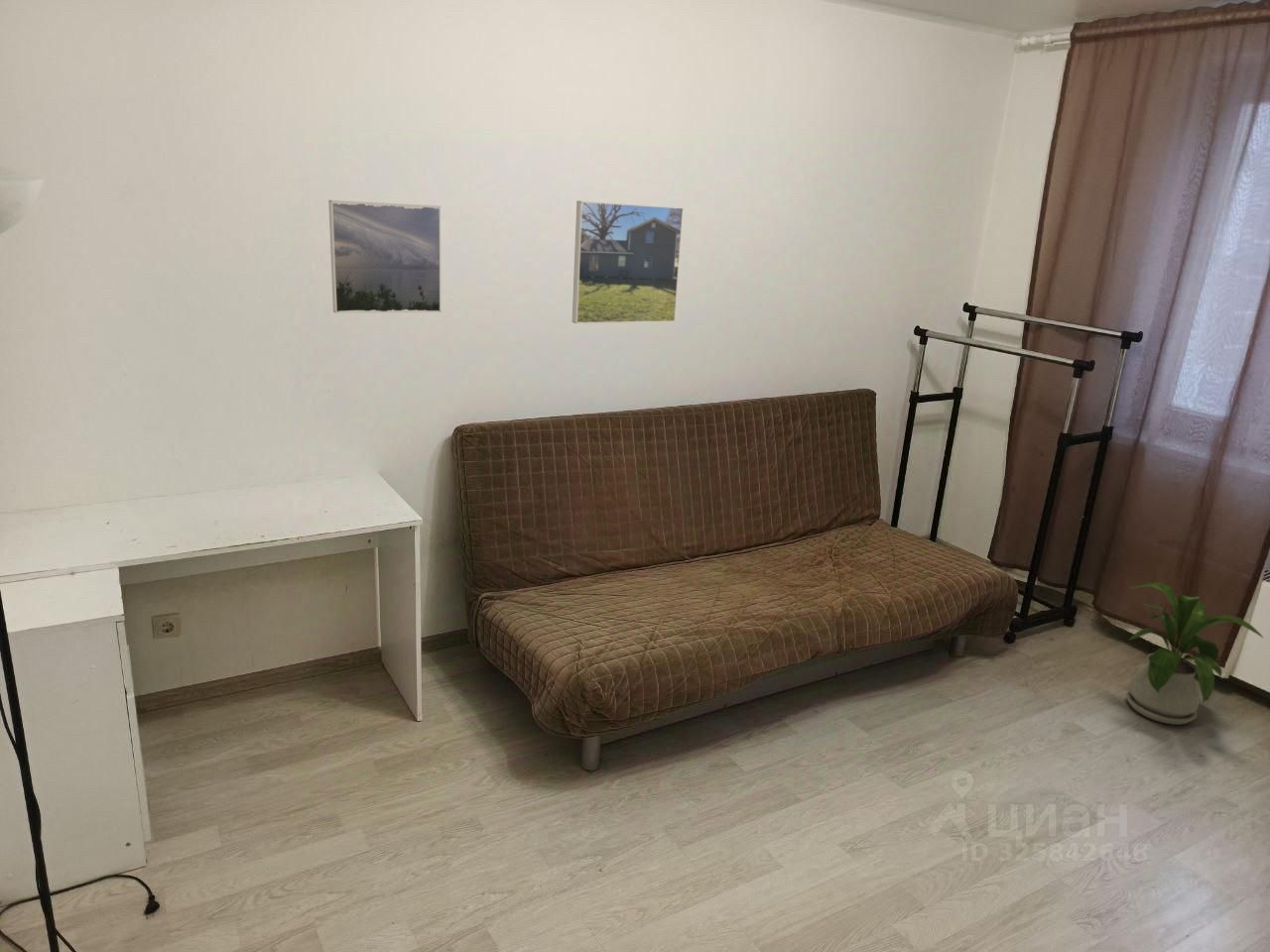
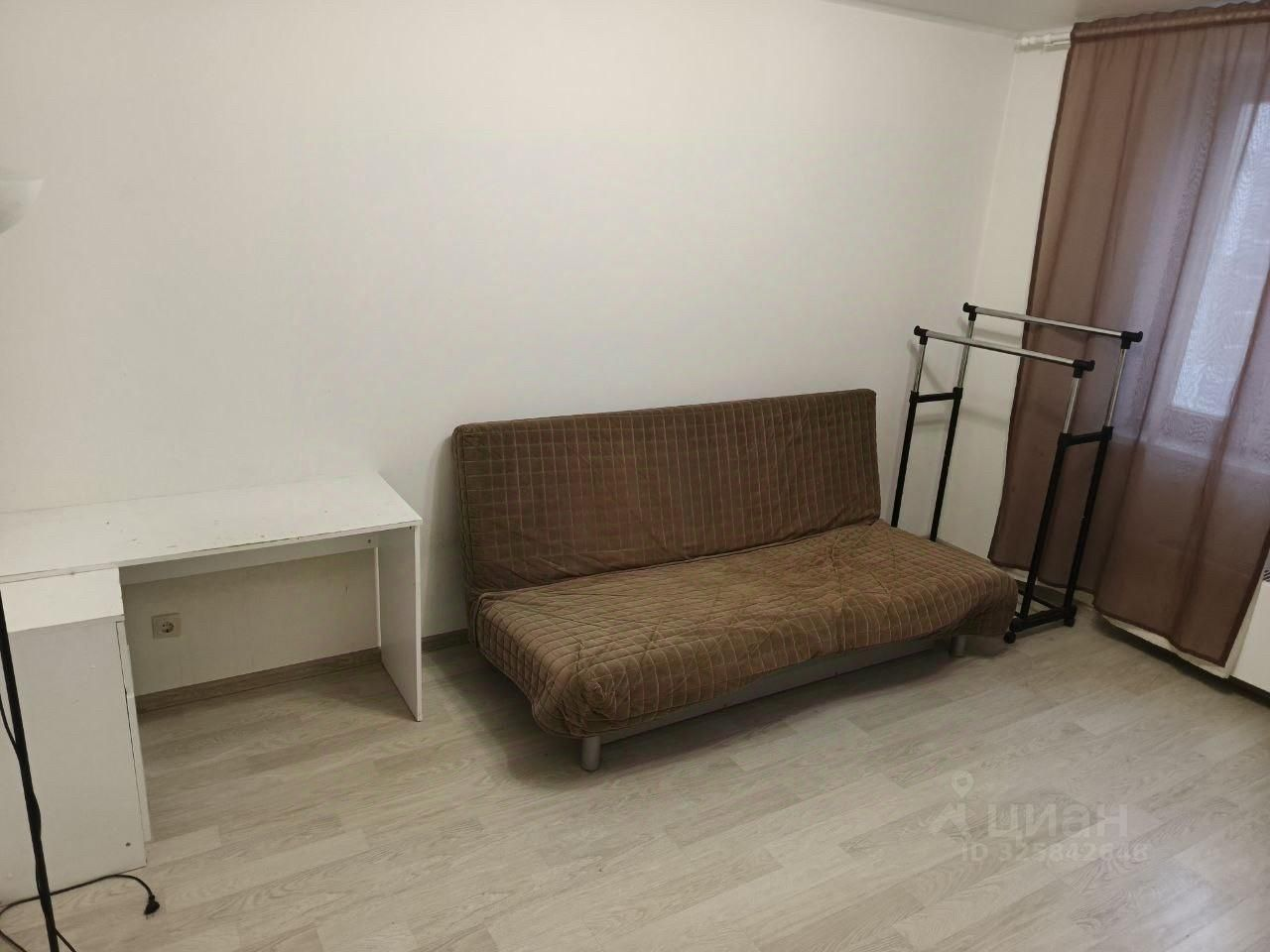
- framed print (628, 264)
- house plant (1188, 646)
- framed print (387, 258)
